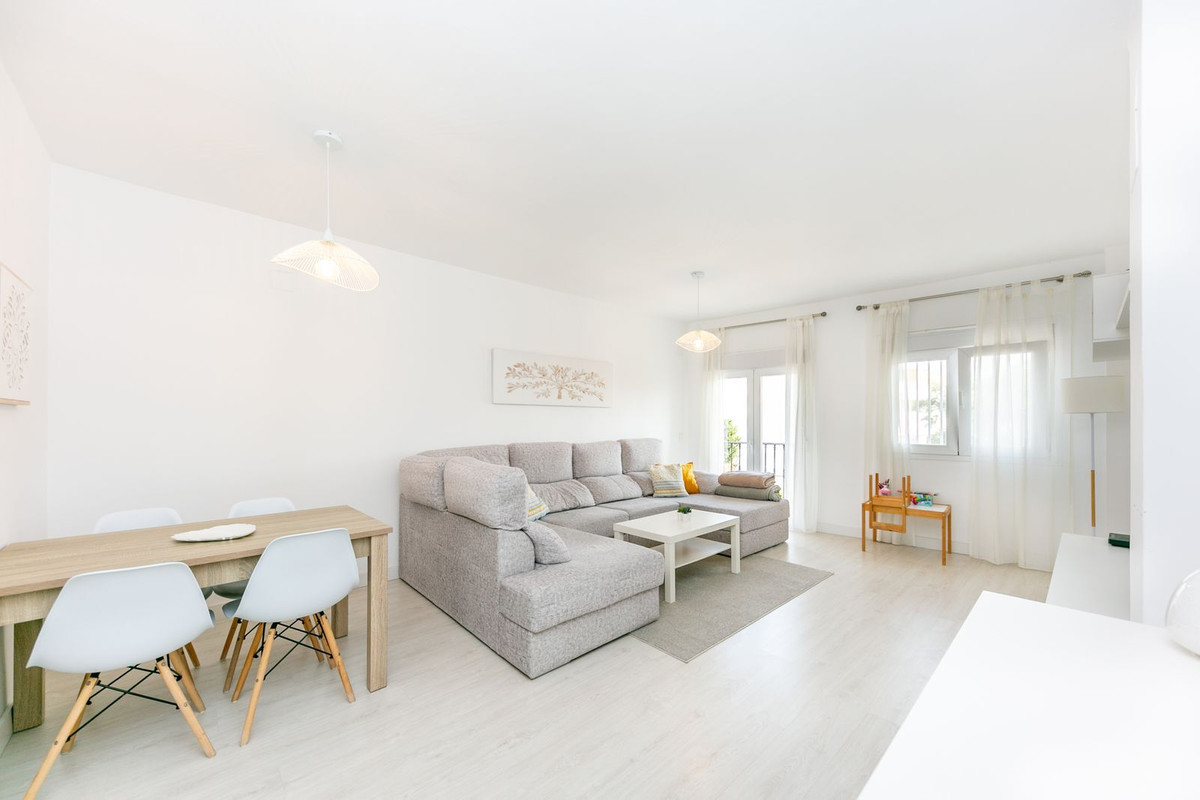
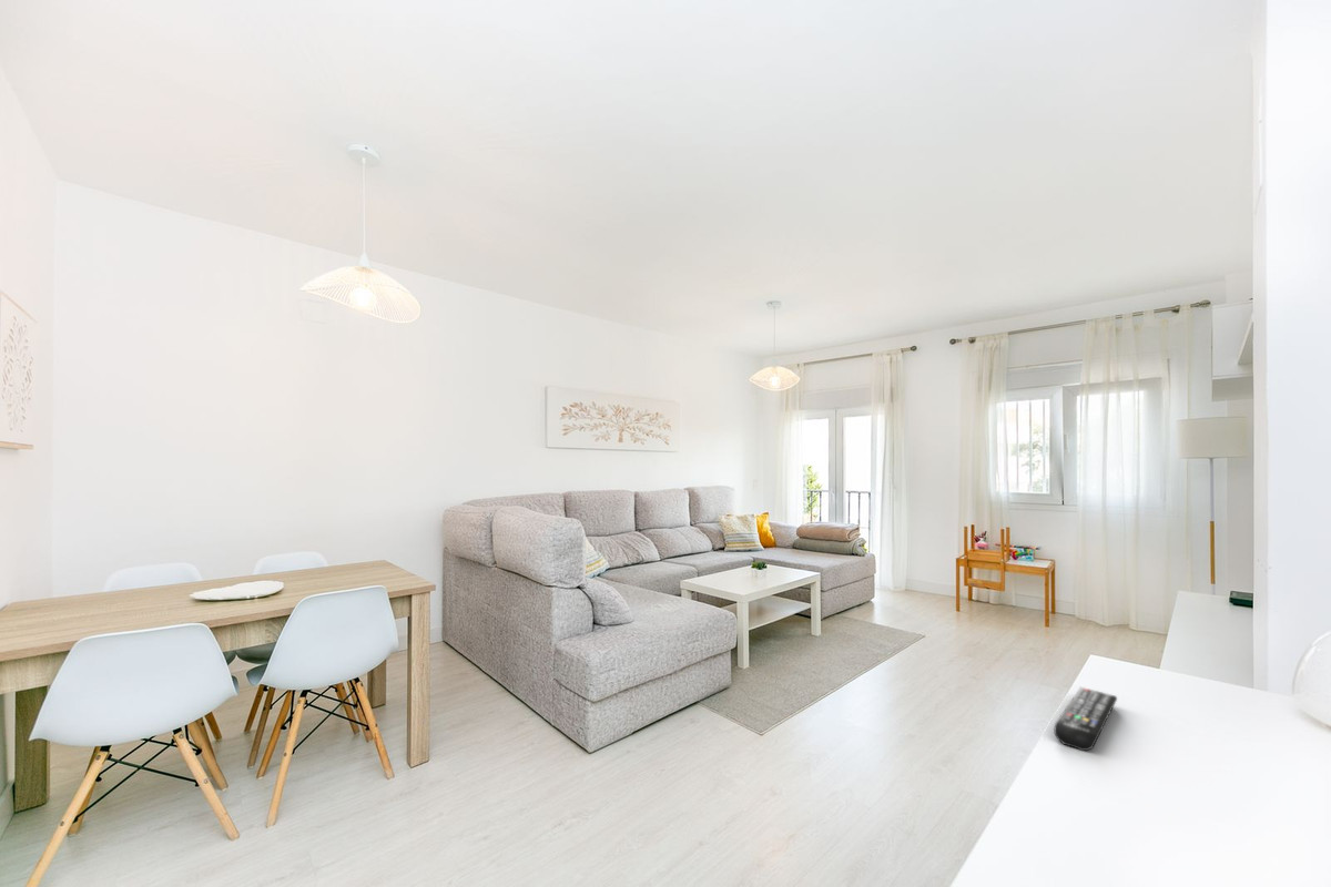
+ remote control (1087, 714)
